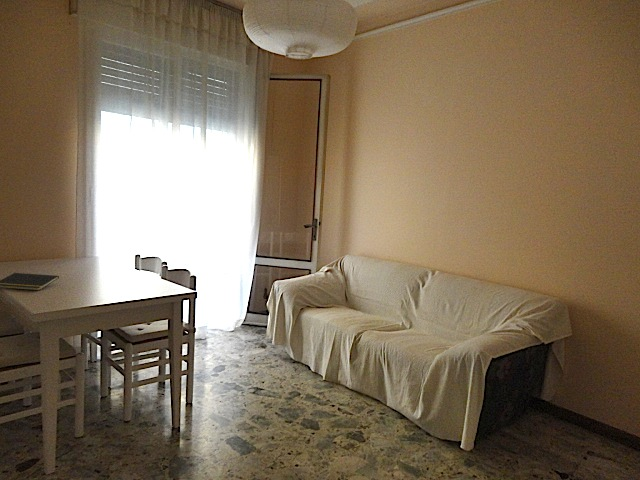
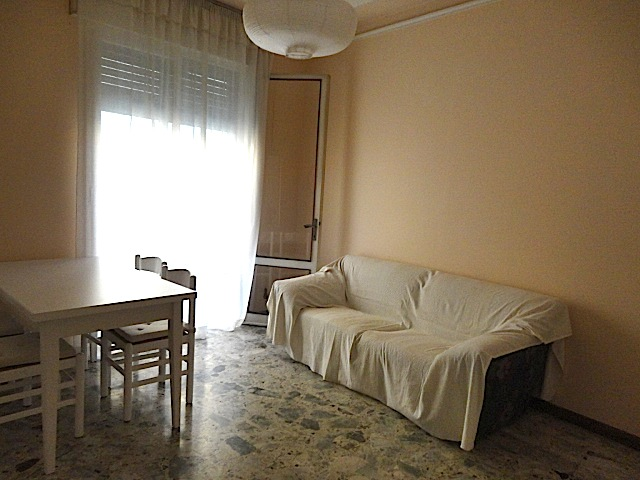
- notepad (26, 281)
